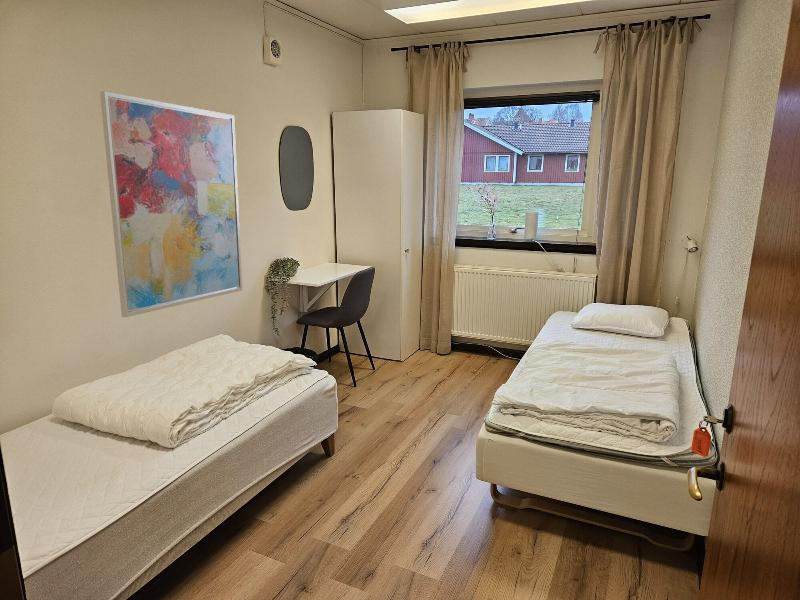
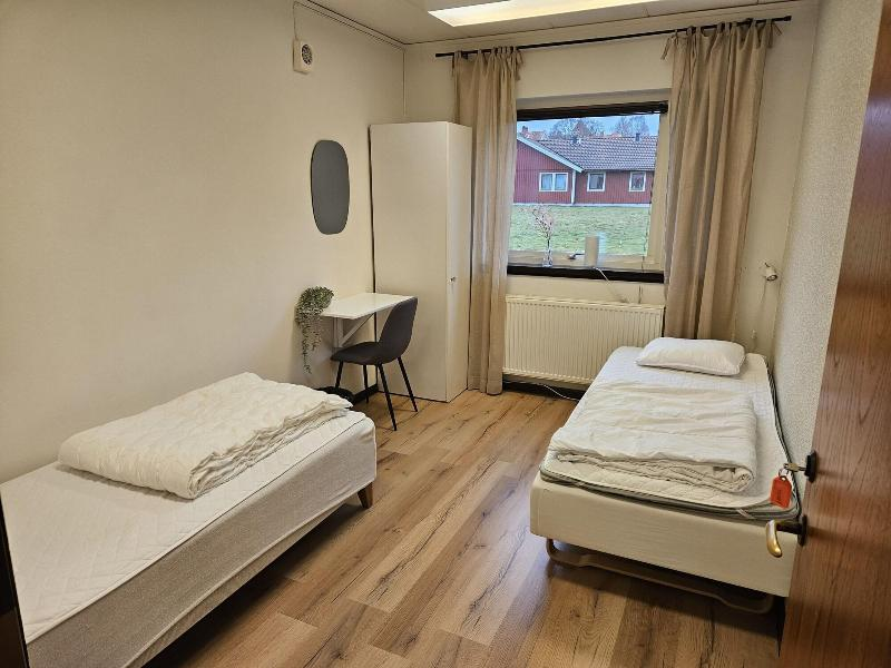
- wall art (182, 207)
